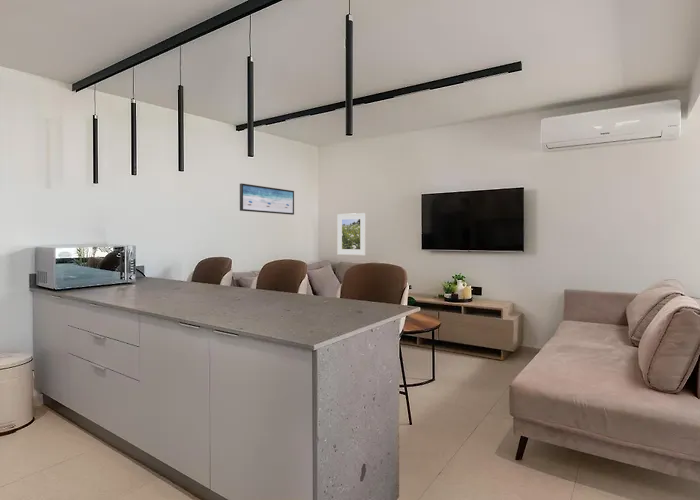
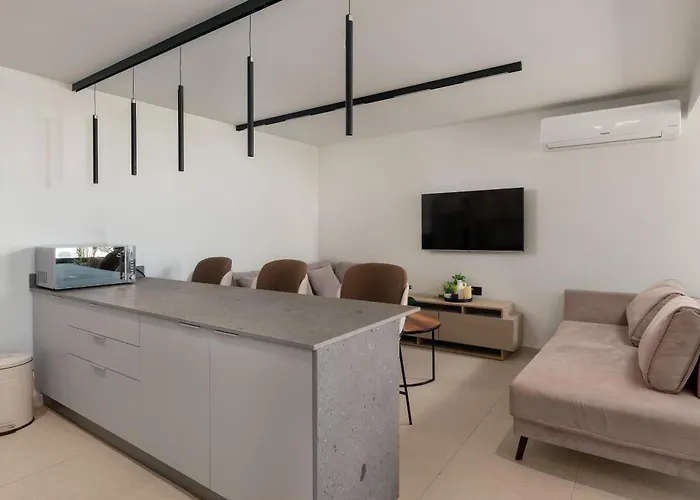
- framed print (351, 234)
- wall art (268, 200)
